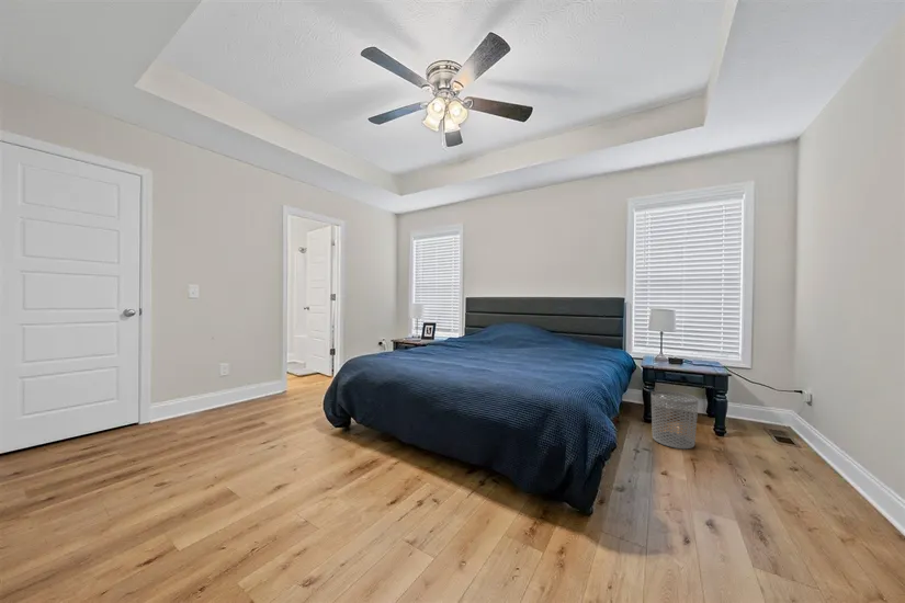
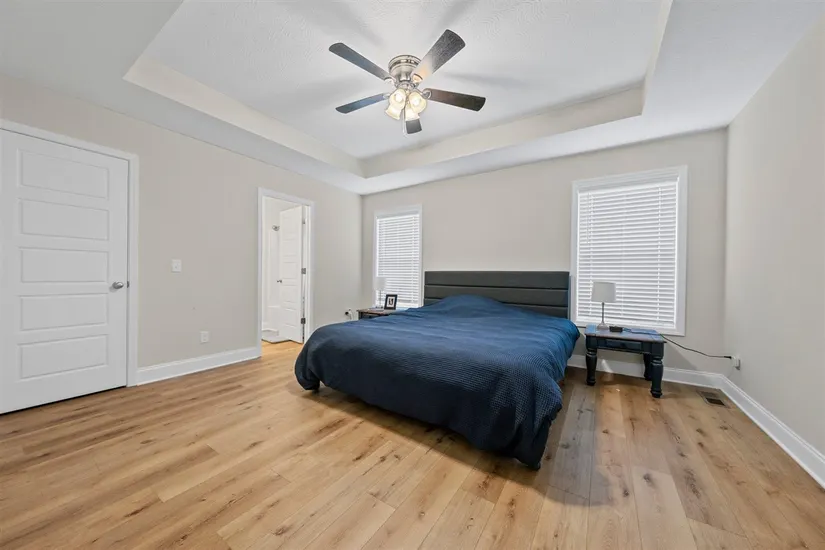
- waste bin (674, 419)
